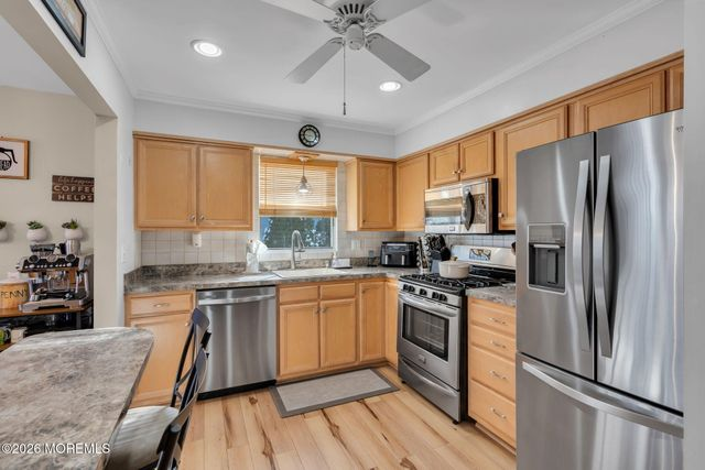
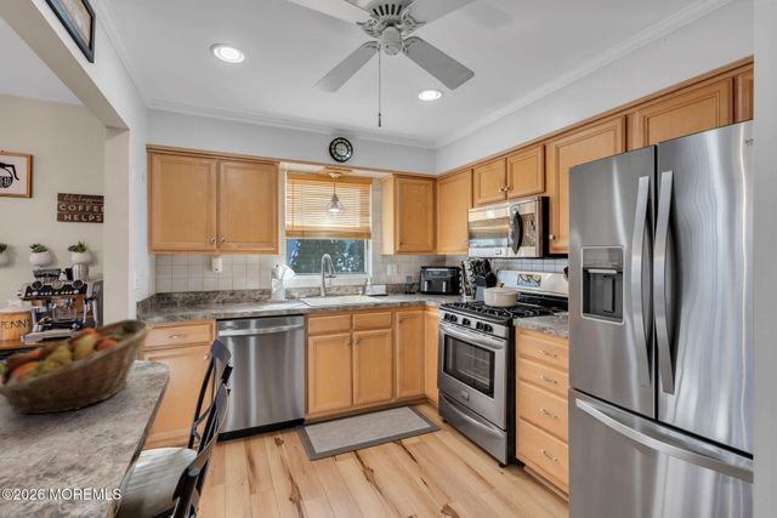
+ fruit basket (80, 359)
